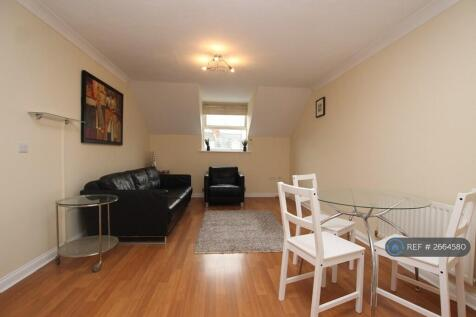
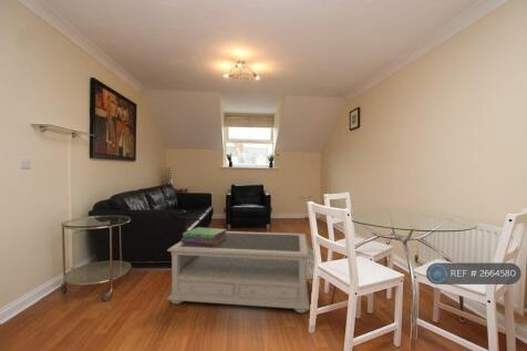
+ coffee table (244, 265)
+ stack of books (205, 235)
